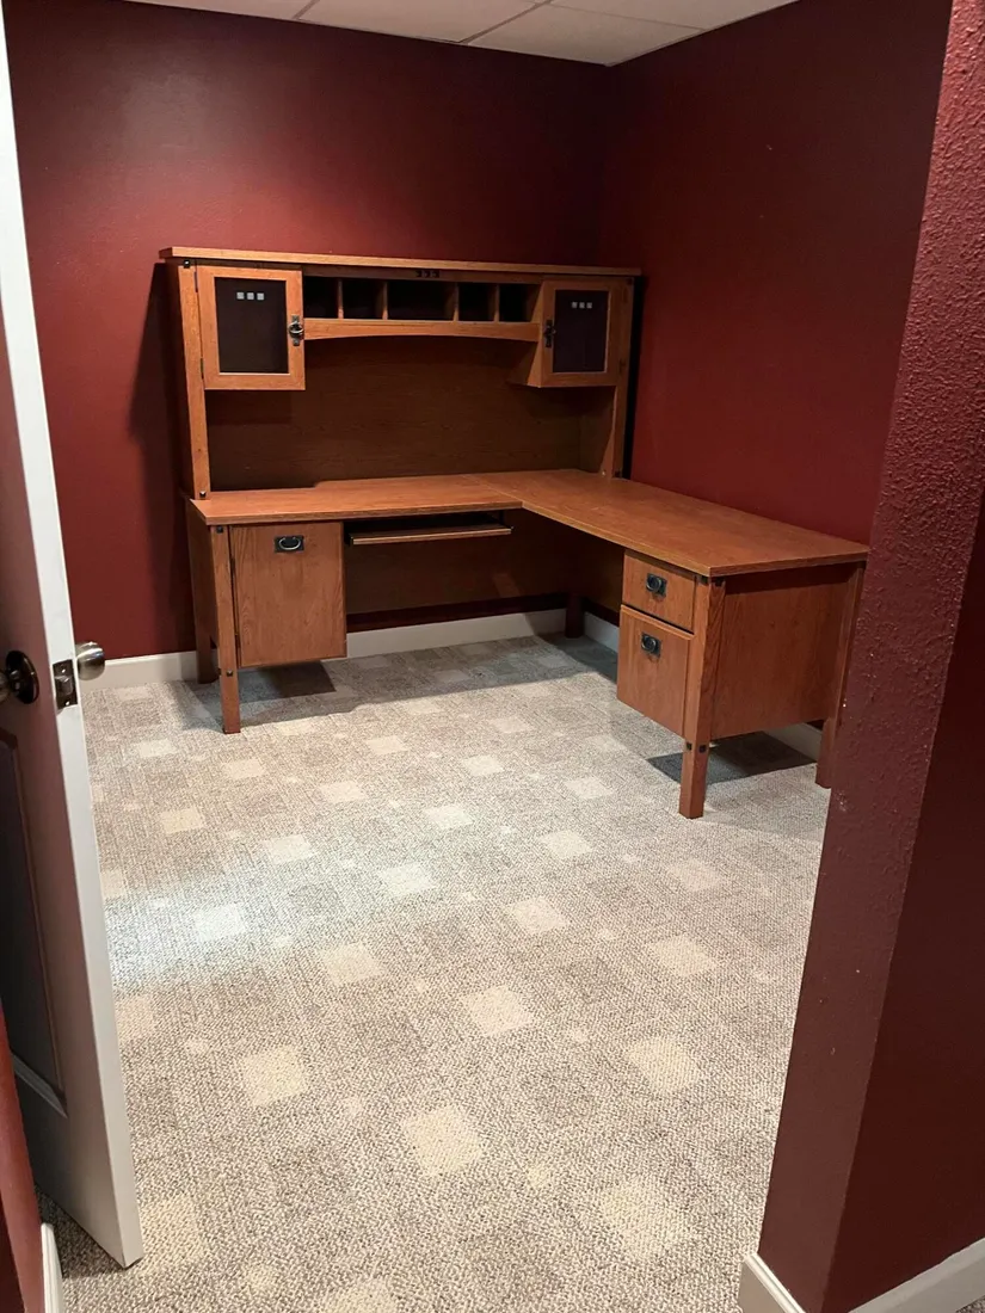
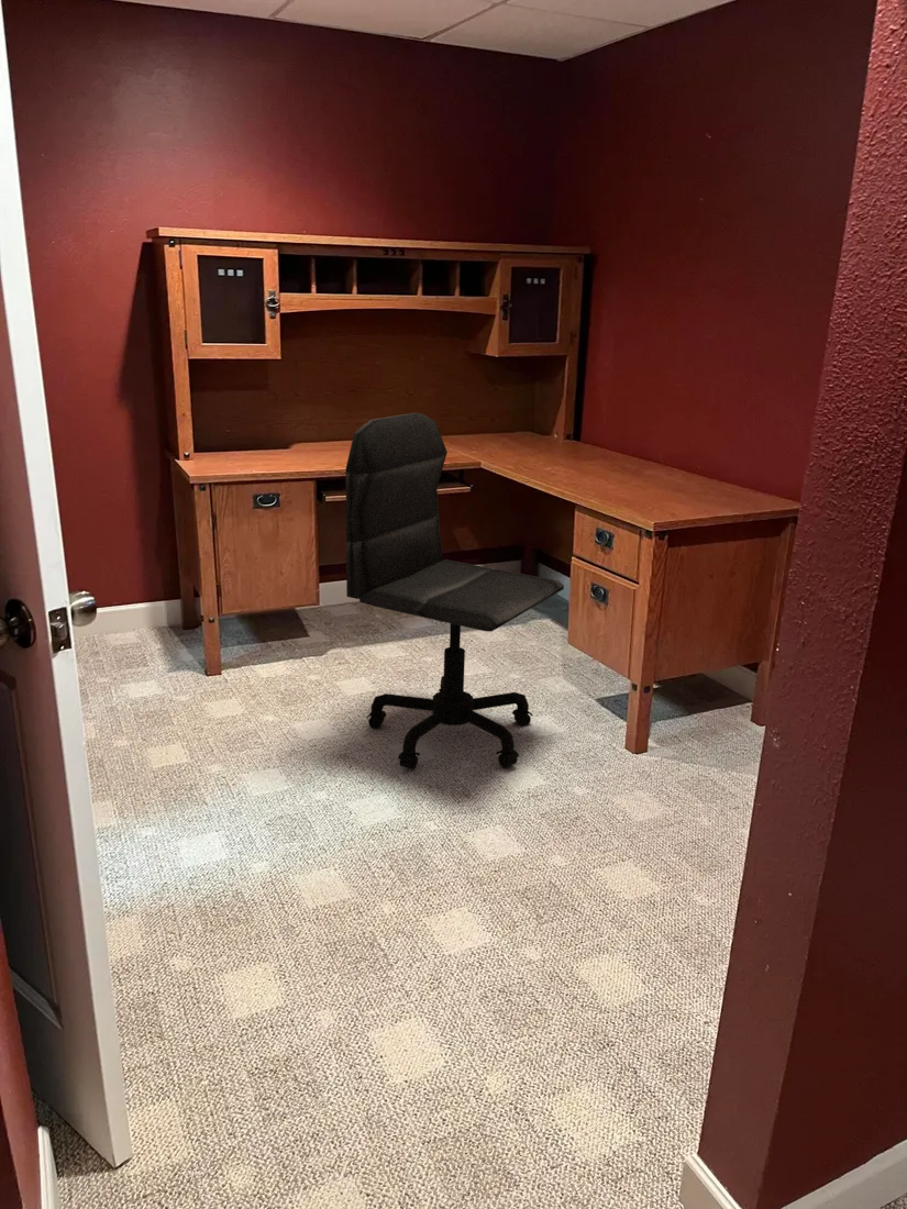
+ office chair (457, 588)
